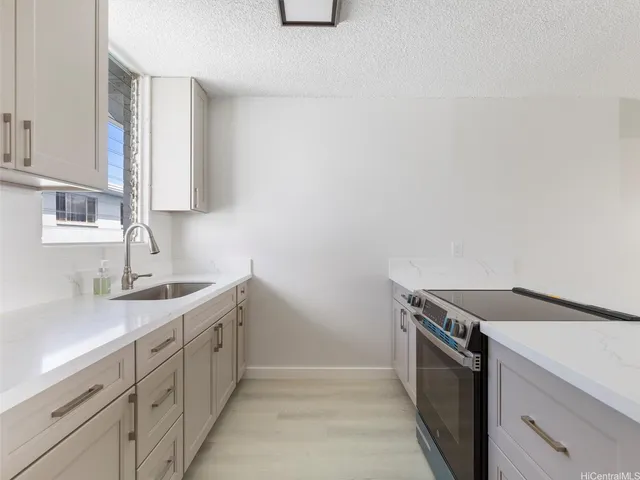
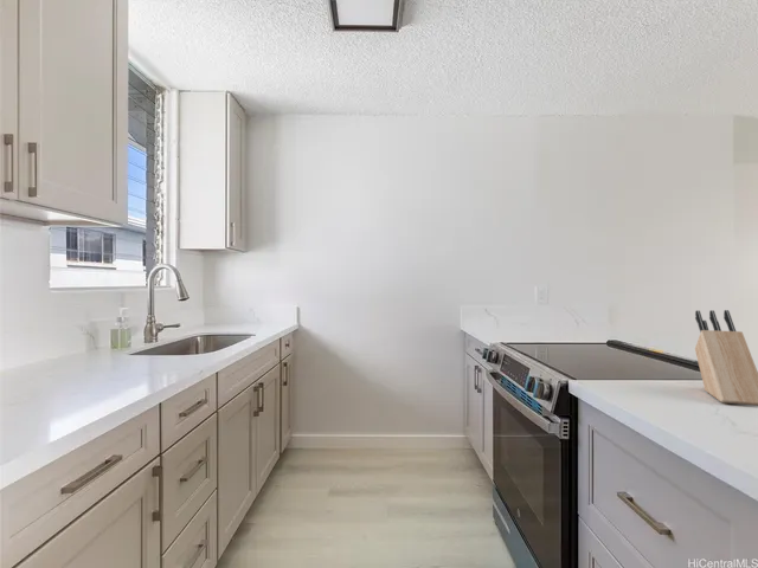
+ knife block (725, 351)
